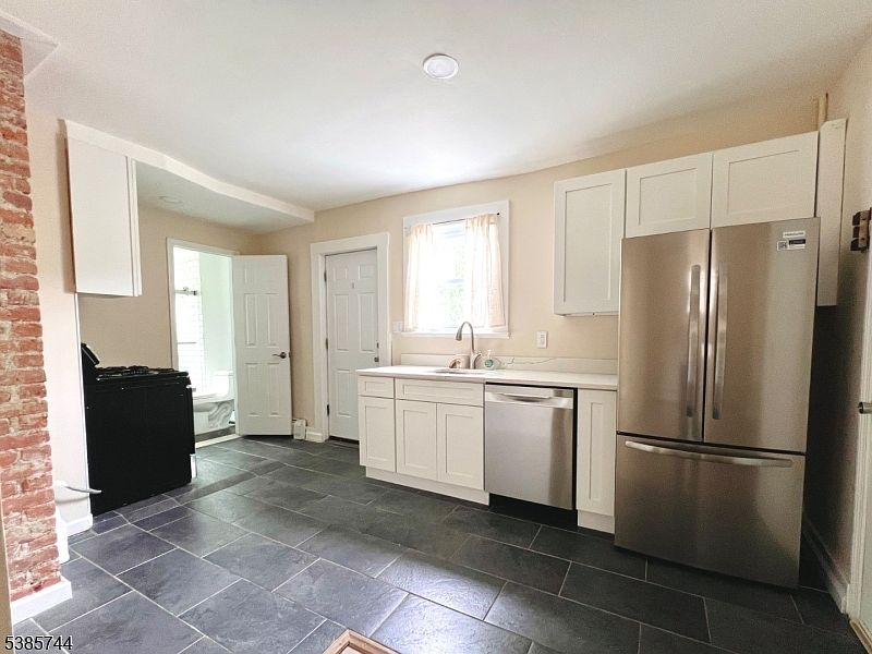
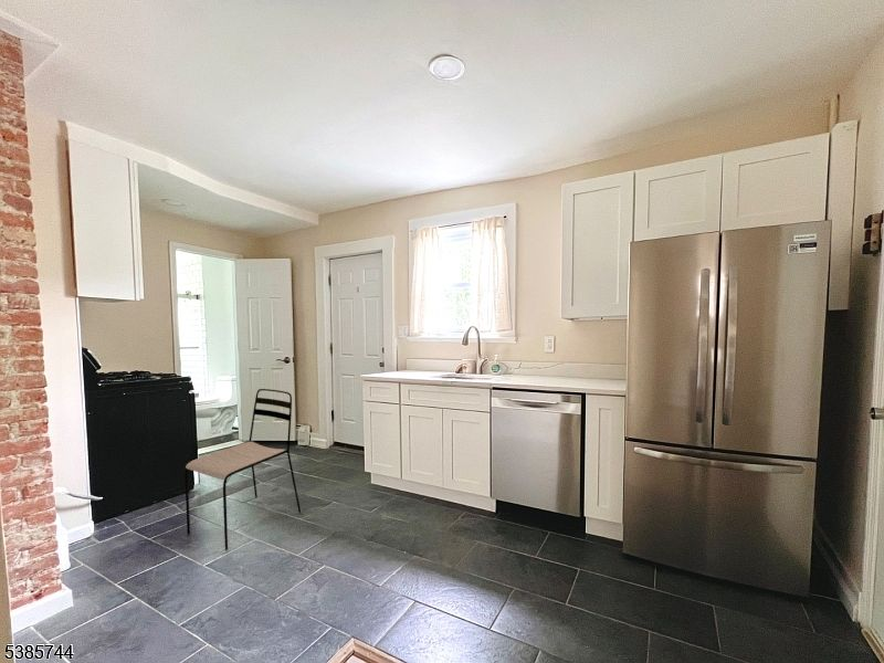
+ dining chair (243, 460)
